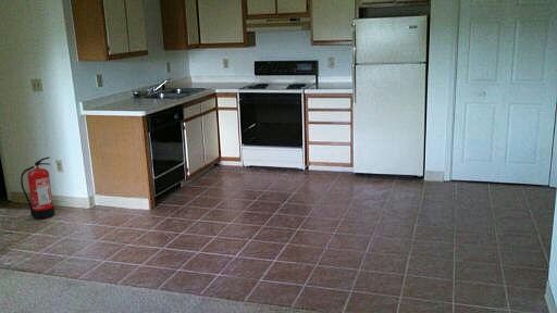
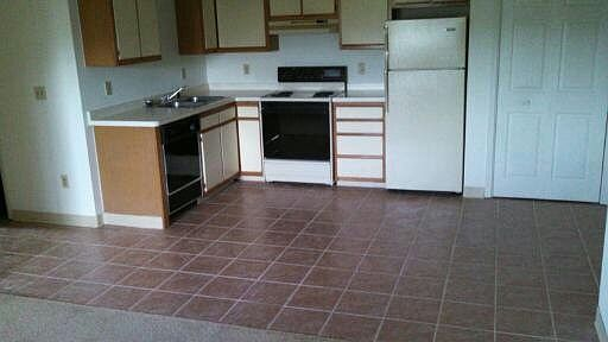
- fire extinguisher (37, 188)
